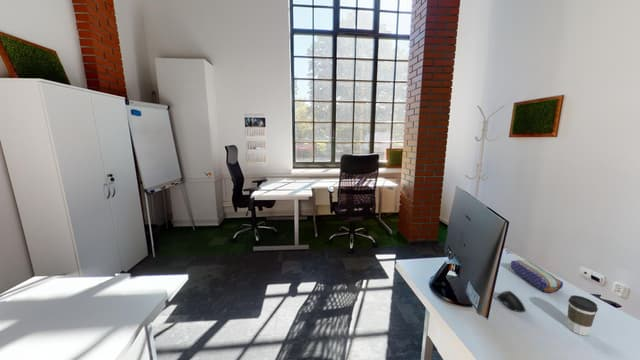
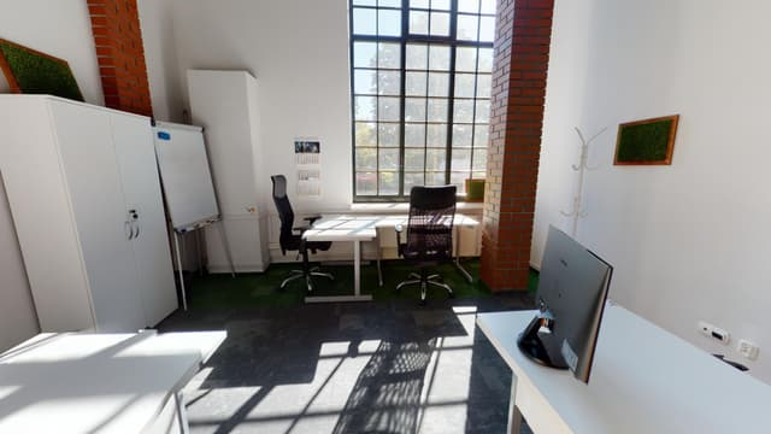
- pencil case (534, 274)
- computer mouse (511, 298)
- coffee cup (580, 315)
